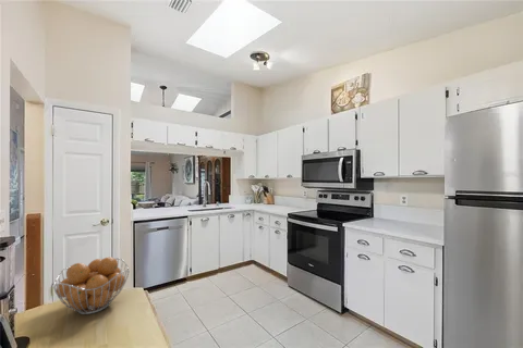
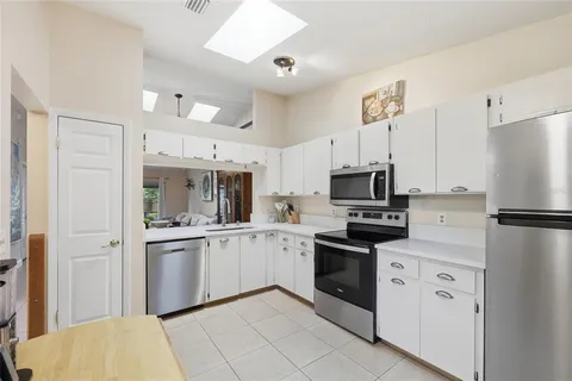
- fruit basket (94, 283)
